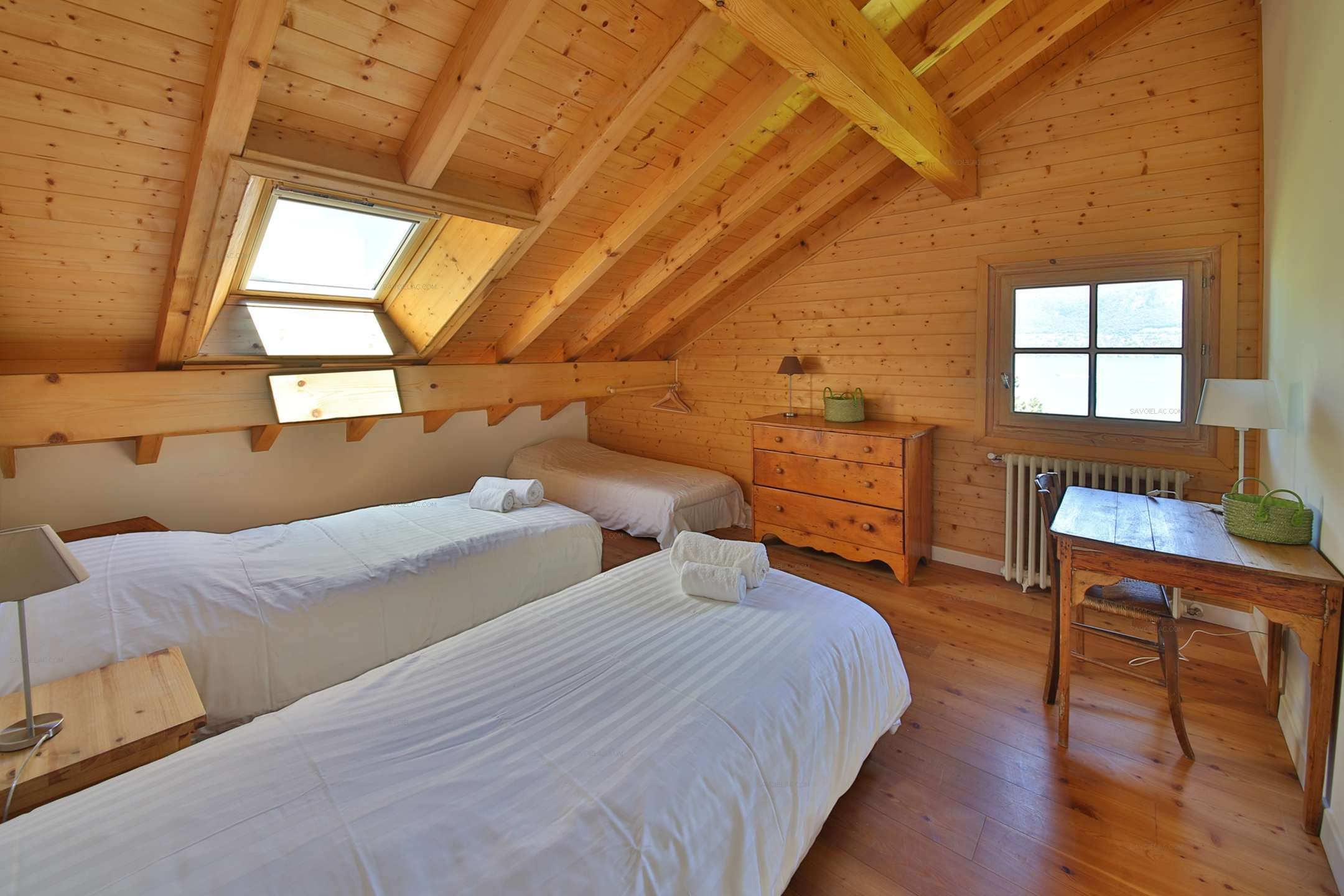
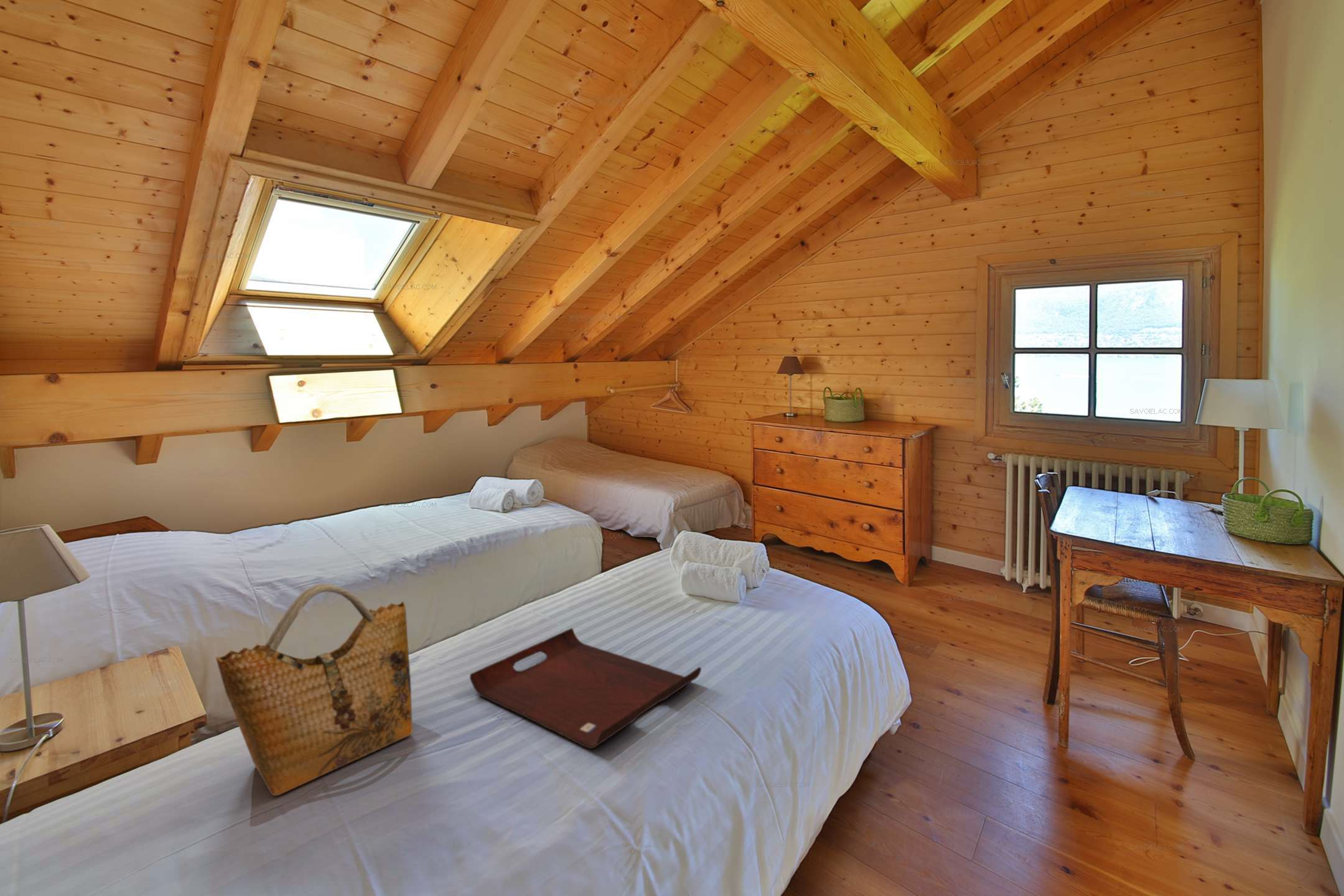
+ grocery bag (324, 669)
+ serving tray (584, 679)
